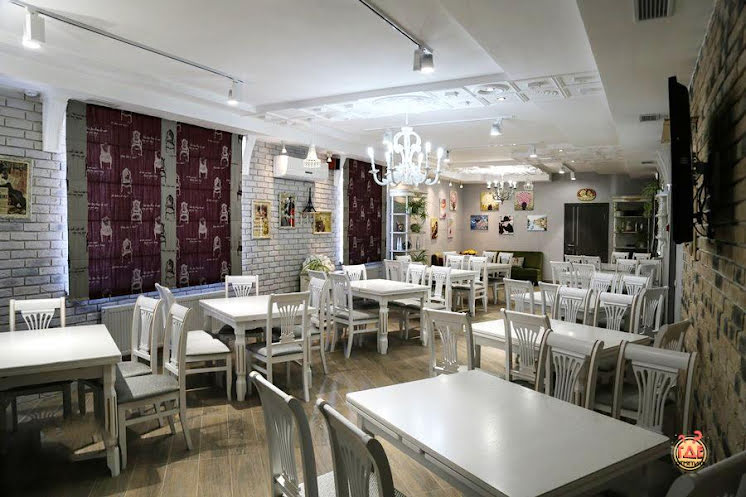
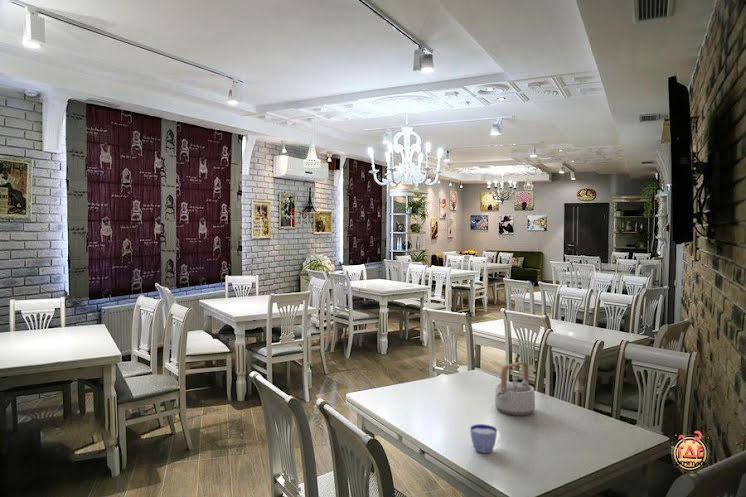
+ teapot (512, 387)
+ cup (486, 438)
